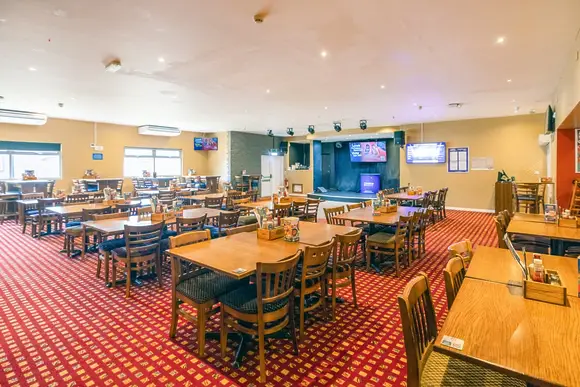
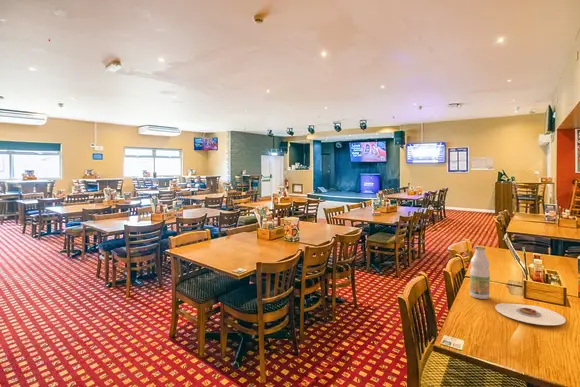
+ bottle (479, 271)
+ plate (528, 311)
